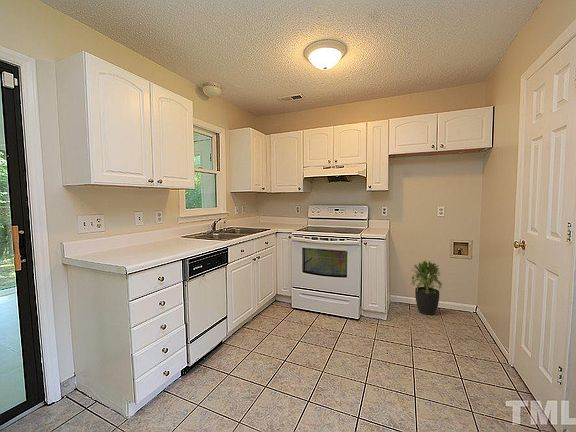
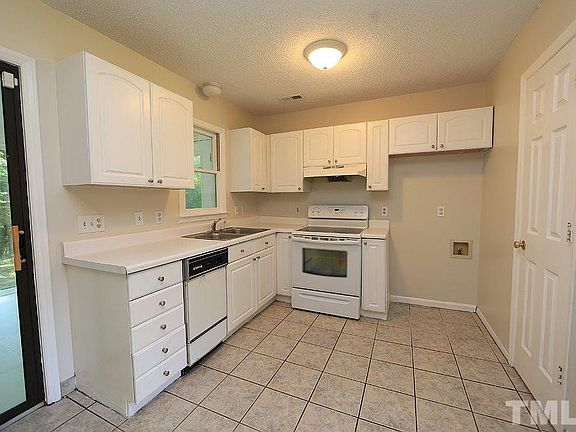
- potted plant (425, 285)
